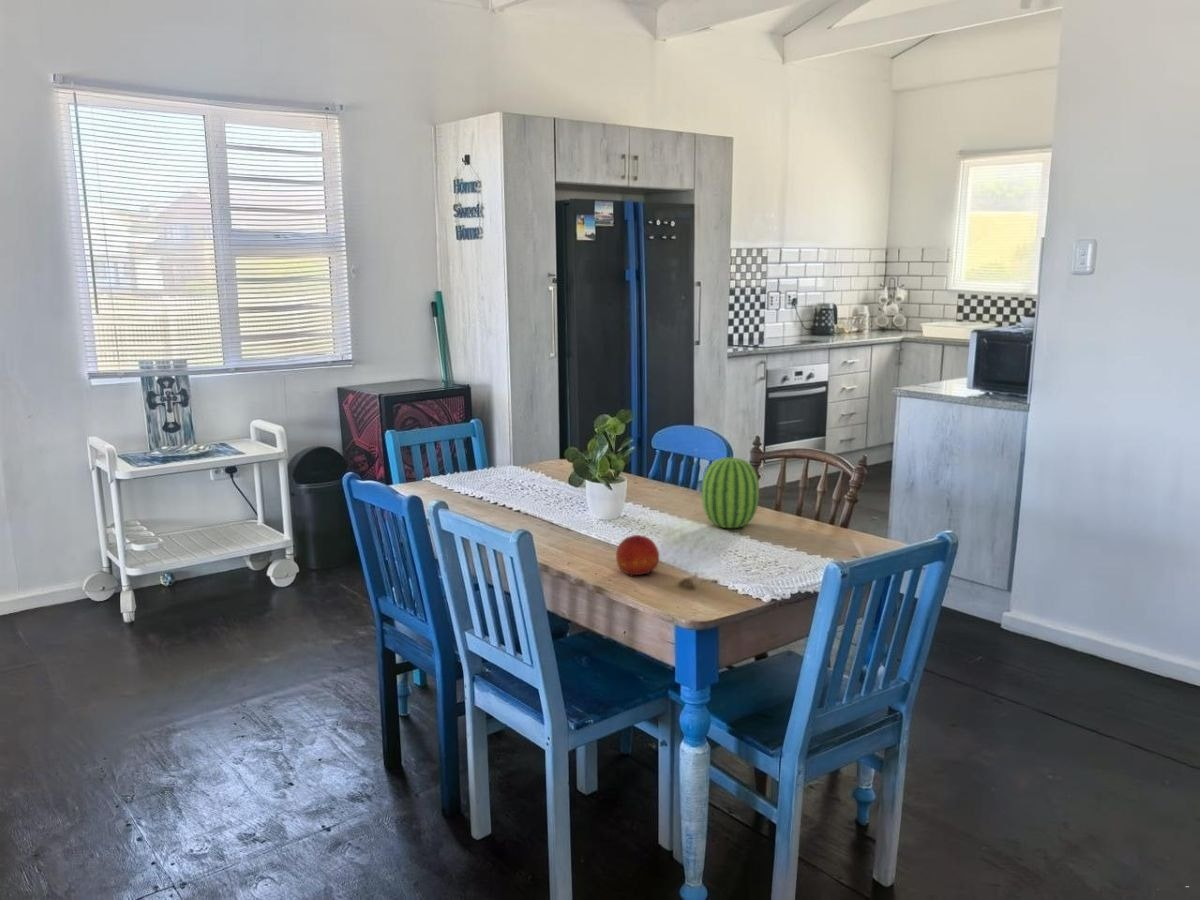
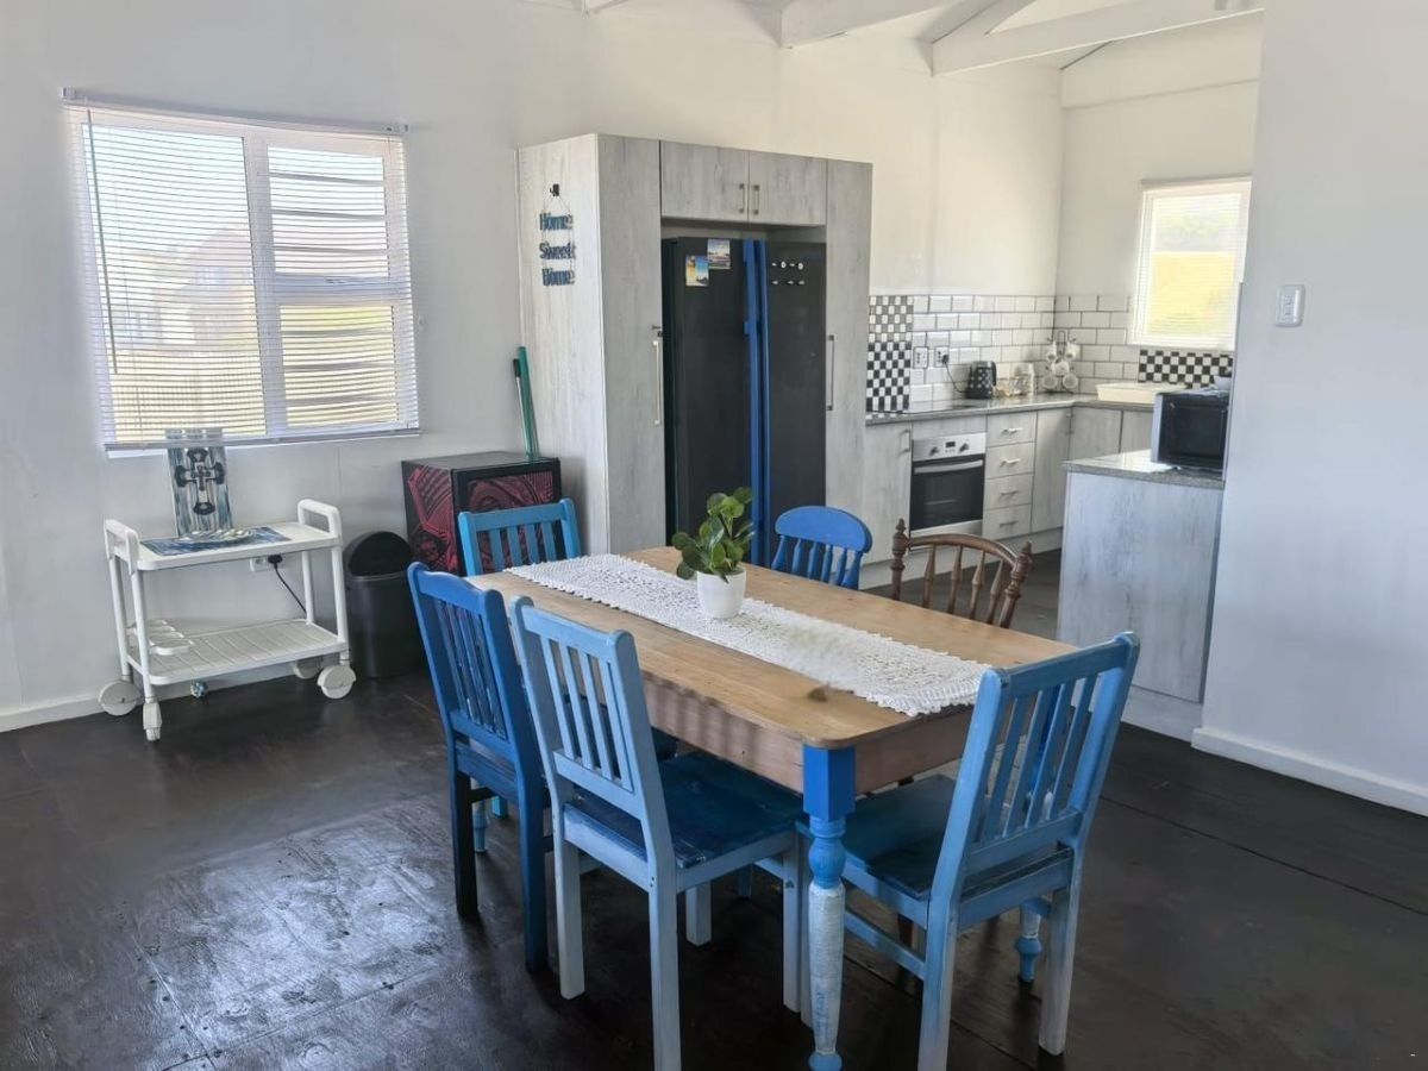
- fruit (730, 491)
- fruit (637, 554)
